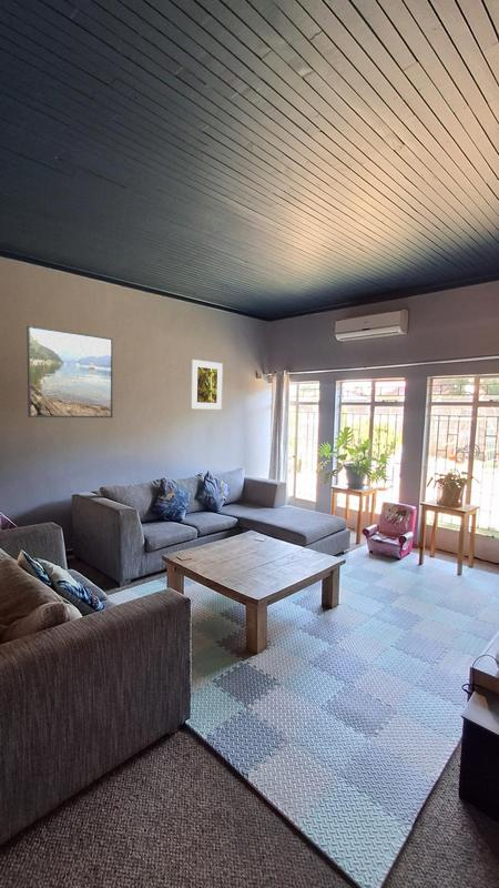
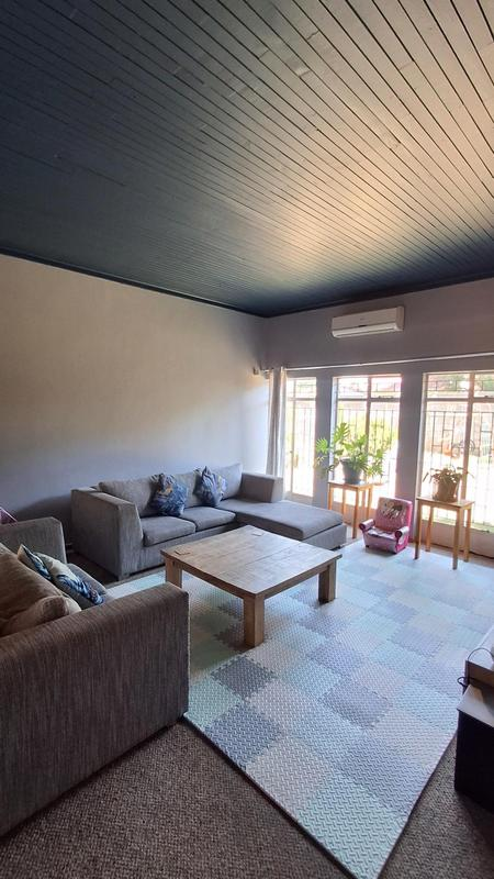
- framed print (72, 375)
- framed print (206, 385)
